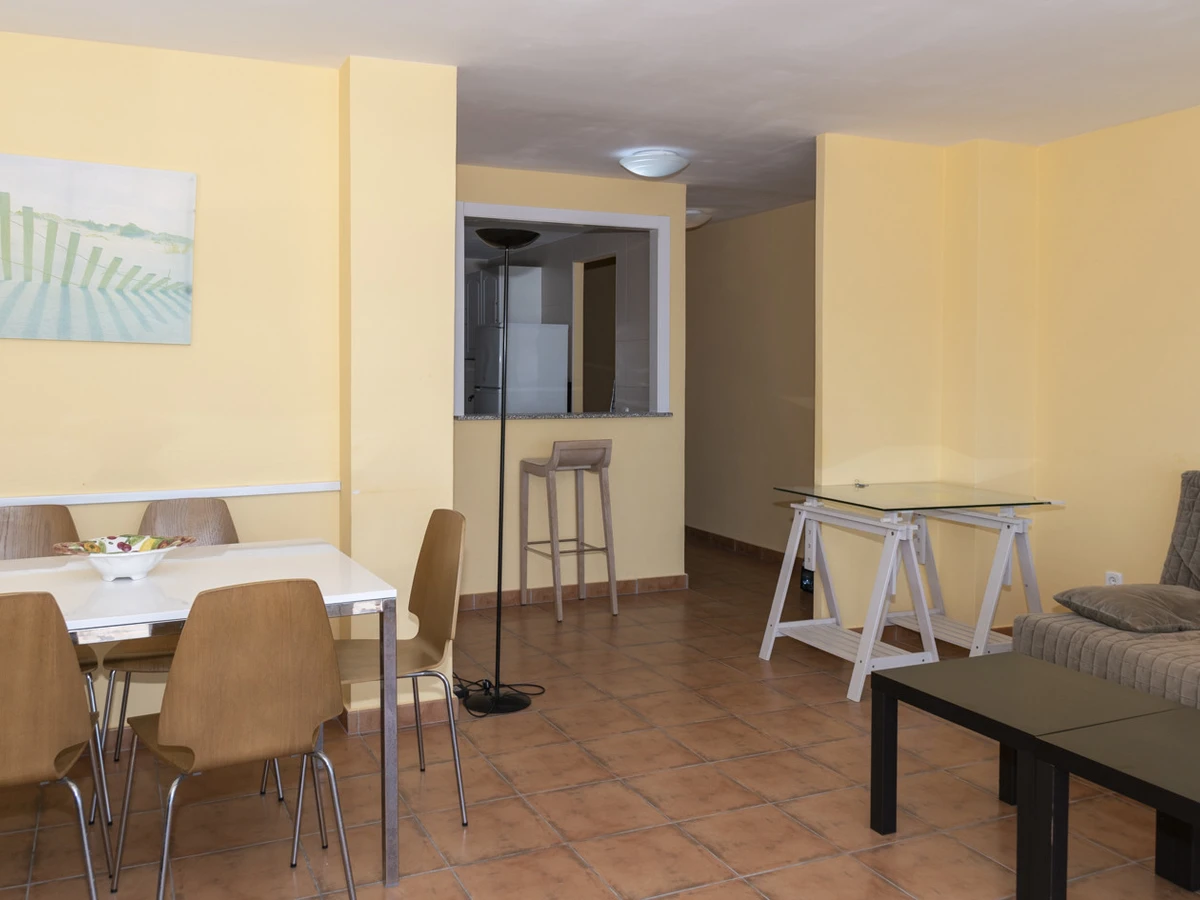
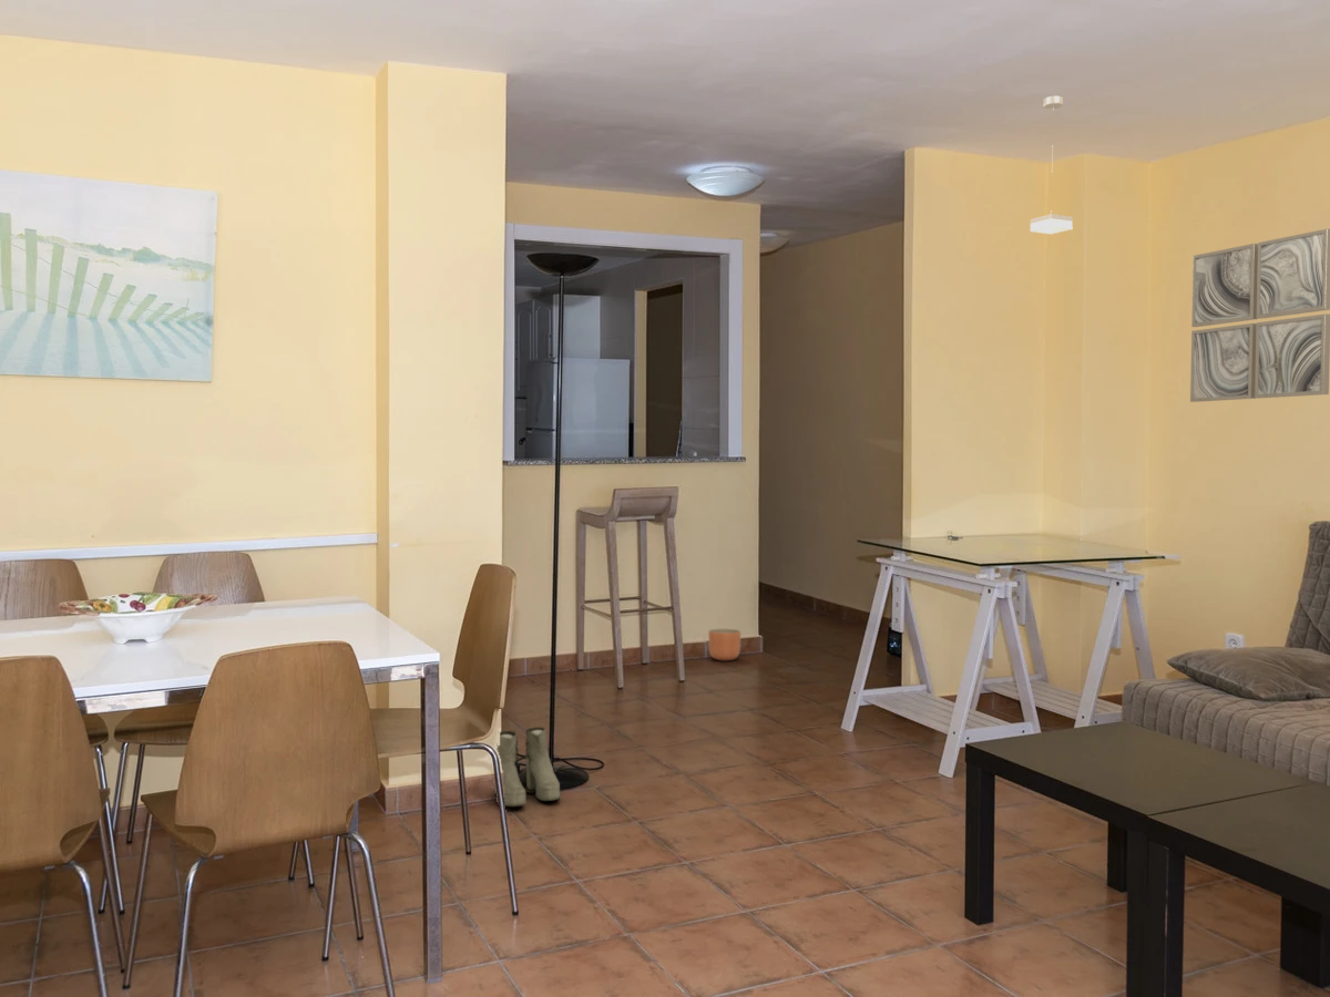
+ wall art (1257, 322)
+ pendant lamp (1052, 164)
+ planter (724, 645)
+ boots (526, 764)
